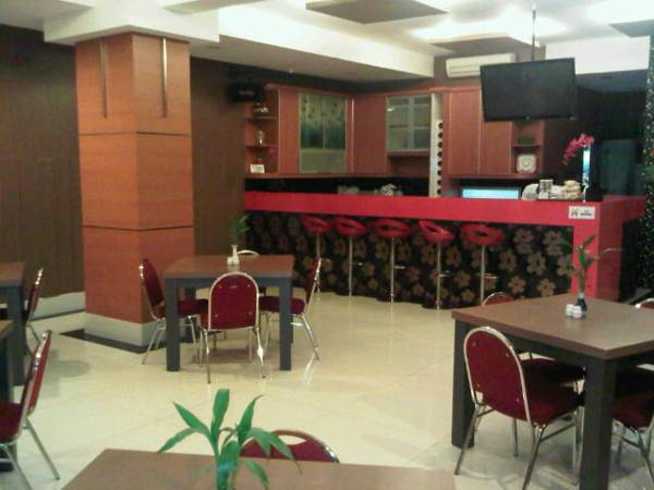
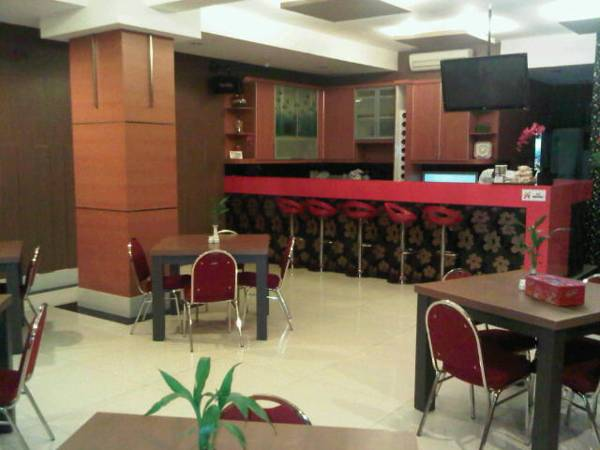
+ tissue box (553, 289)
